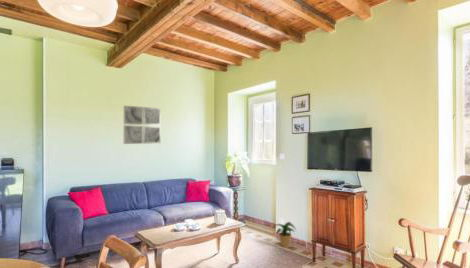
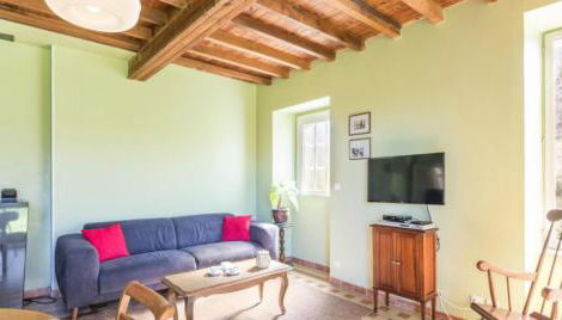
- wall art (142, 124)
- potted plant (285, 234)
